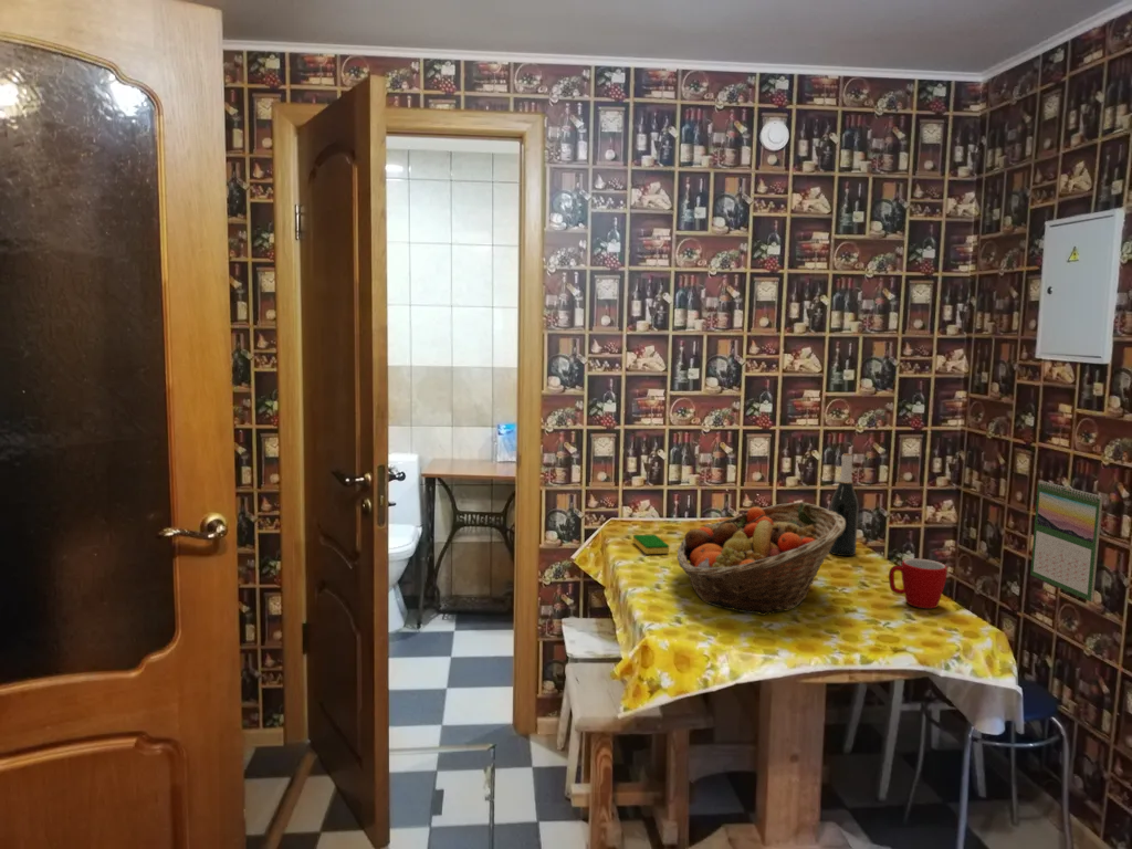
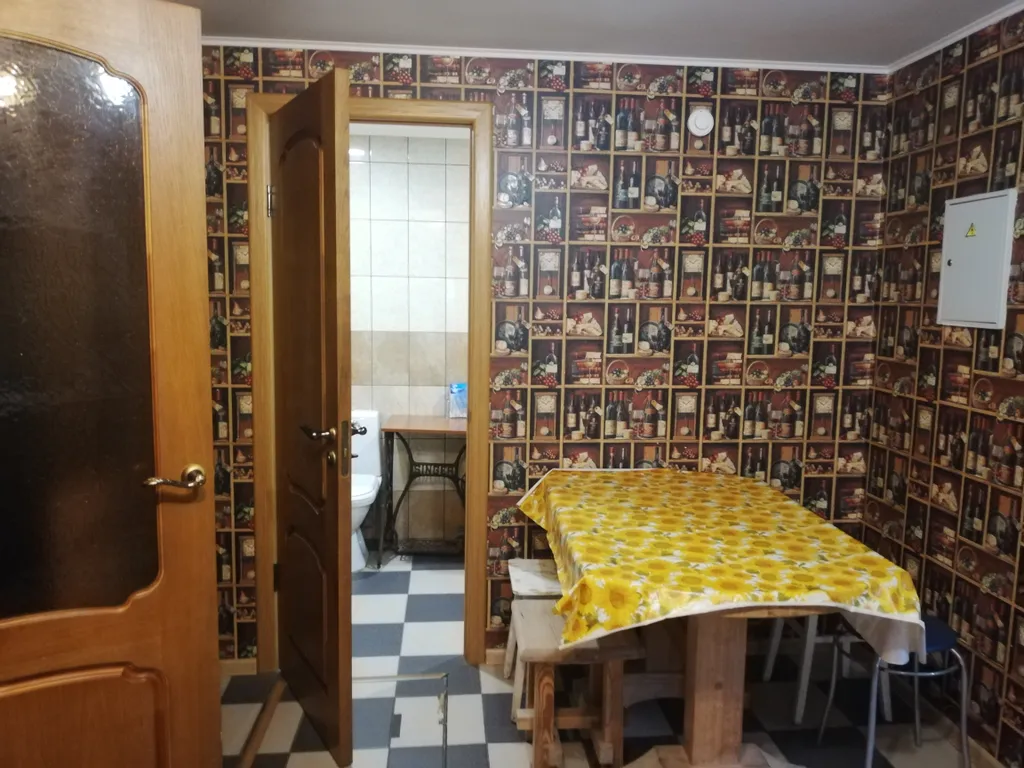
- mug (915, 584)
- wine bottle (845, 503)
- calendar (1063, 536)
- fruit basket (757, 551)
- dish sponge (650, 544)
